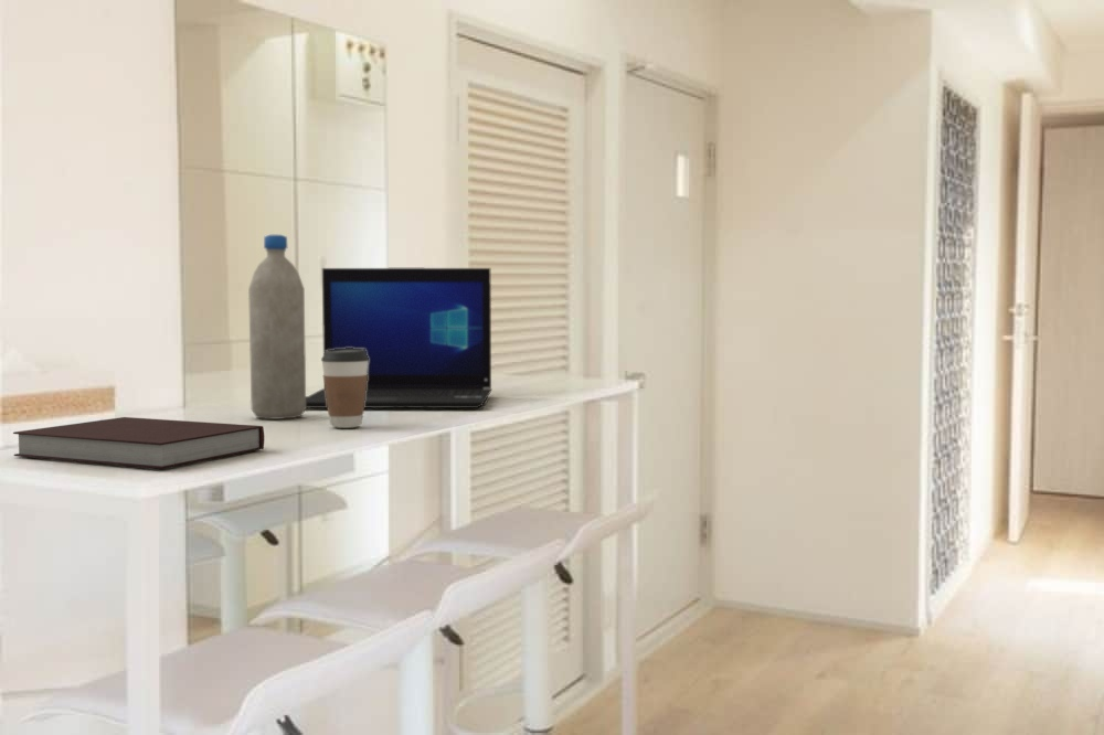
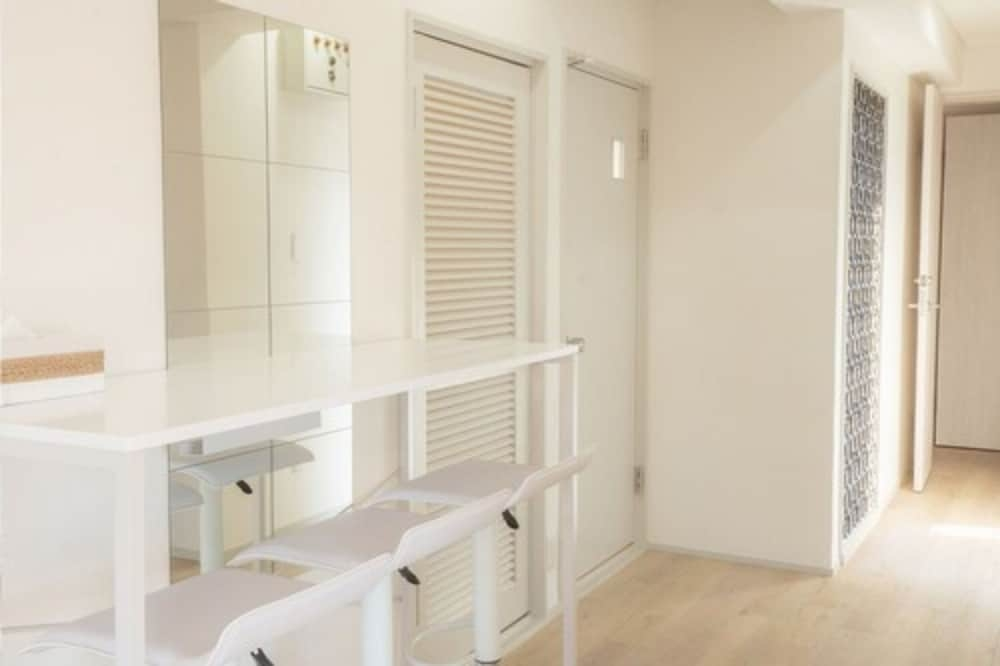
- laptop (397, 334)
- coffee cup (346, 387)
- notebook (141, 440)
- water bottle (277, 326)
